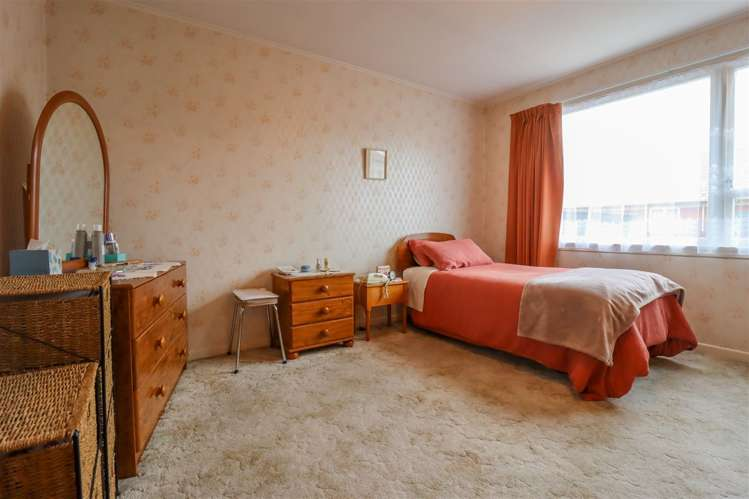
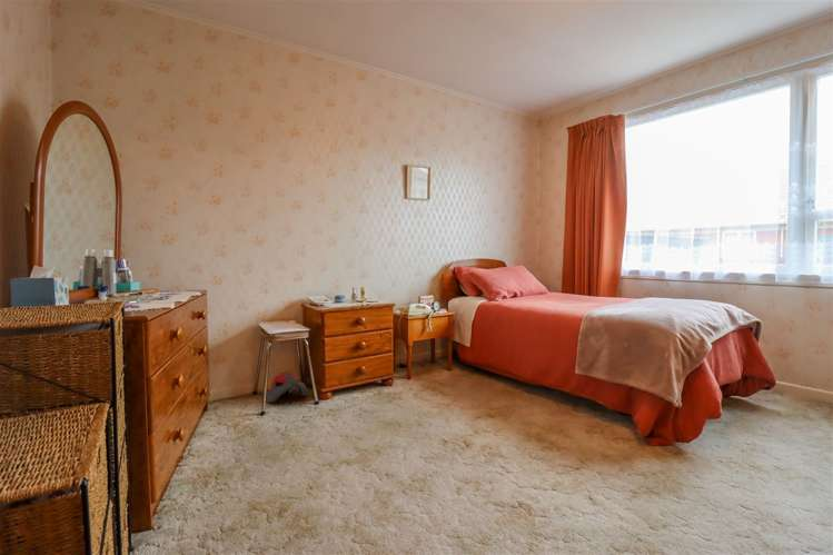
+ shoe (286, 385)
